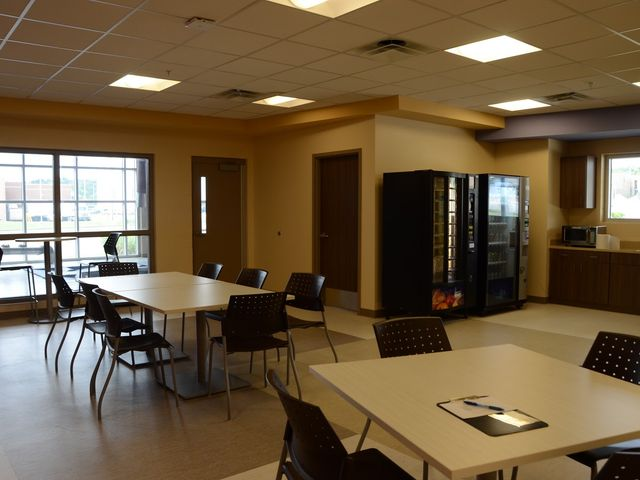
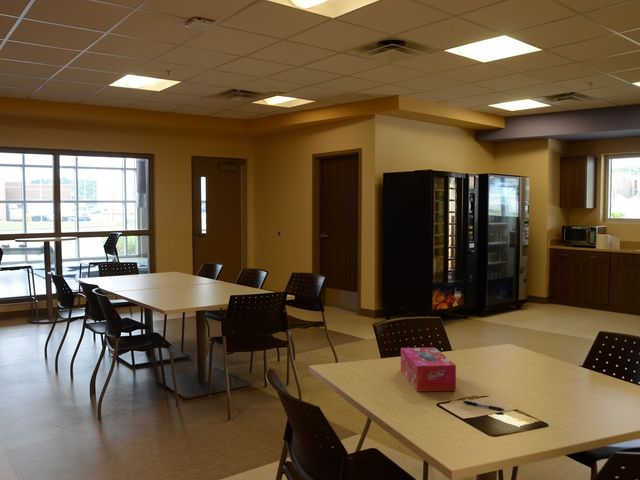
+ tissue box (426, 368)
